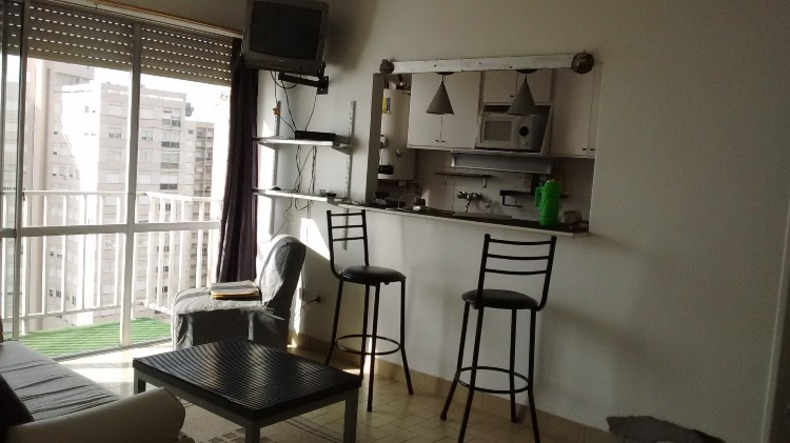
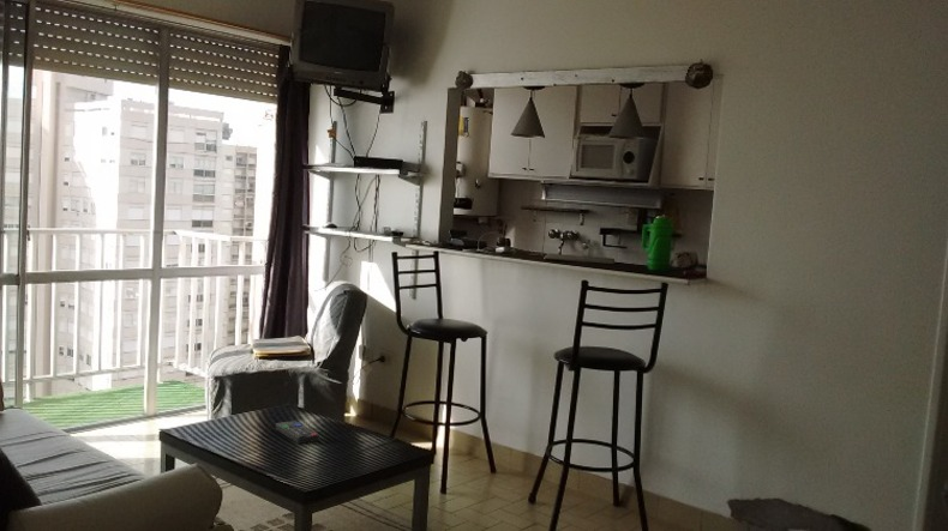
+ remote control (296, 430)
